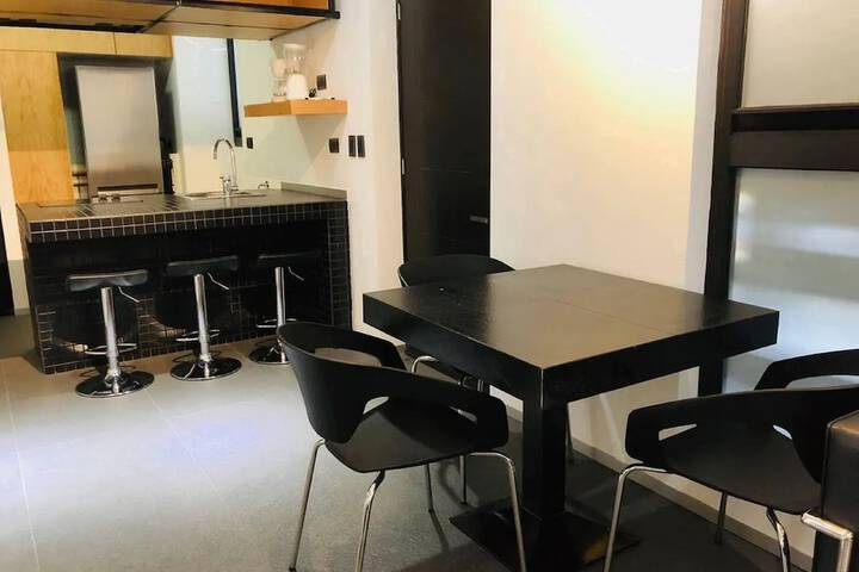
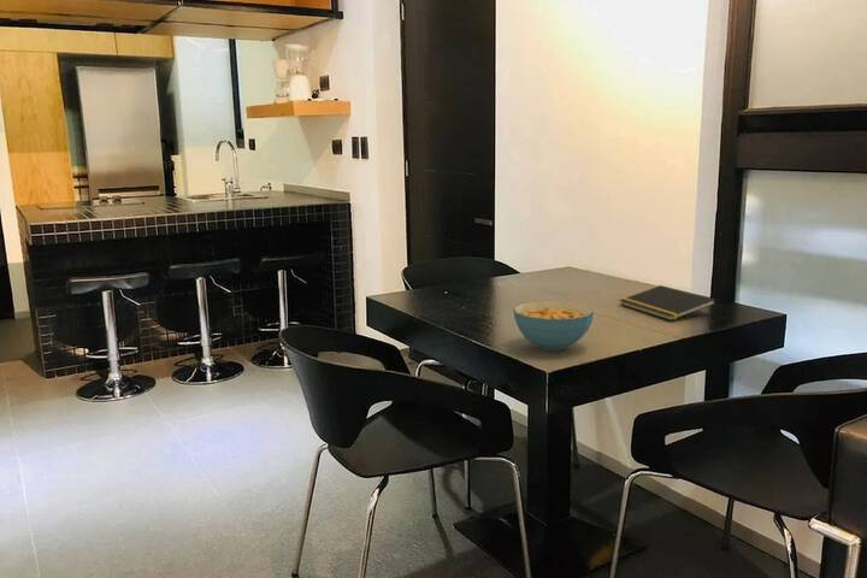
+ notepad (665, 301)
+ cereal bowl (552, 328)
